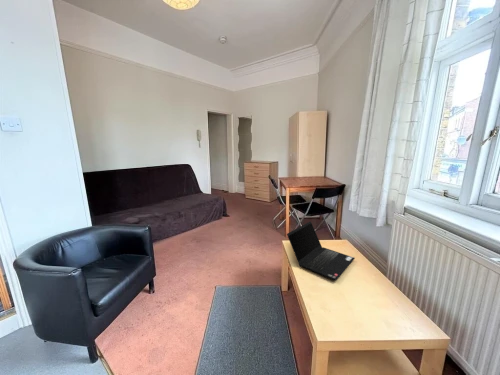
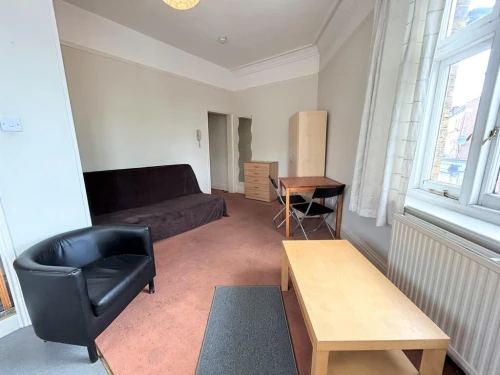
- laptop computer (321, 247)
